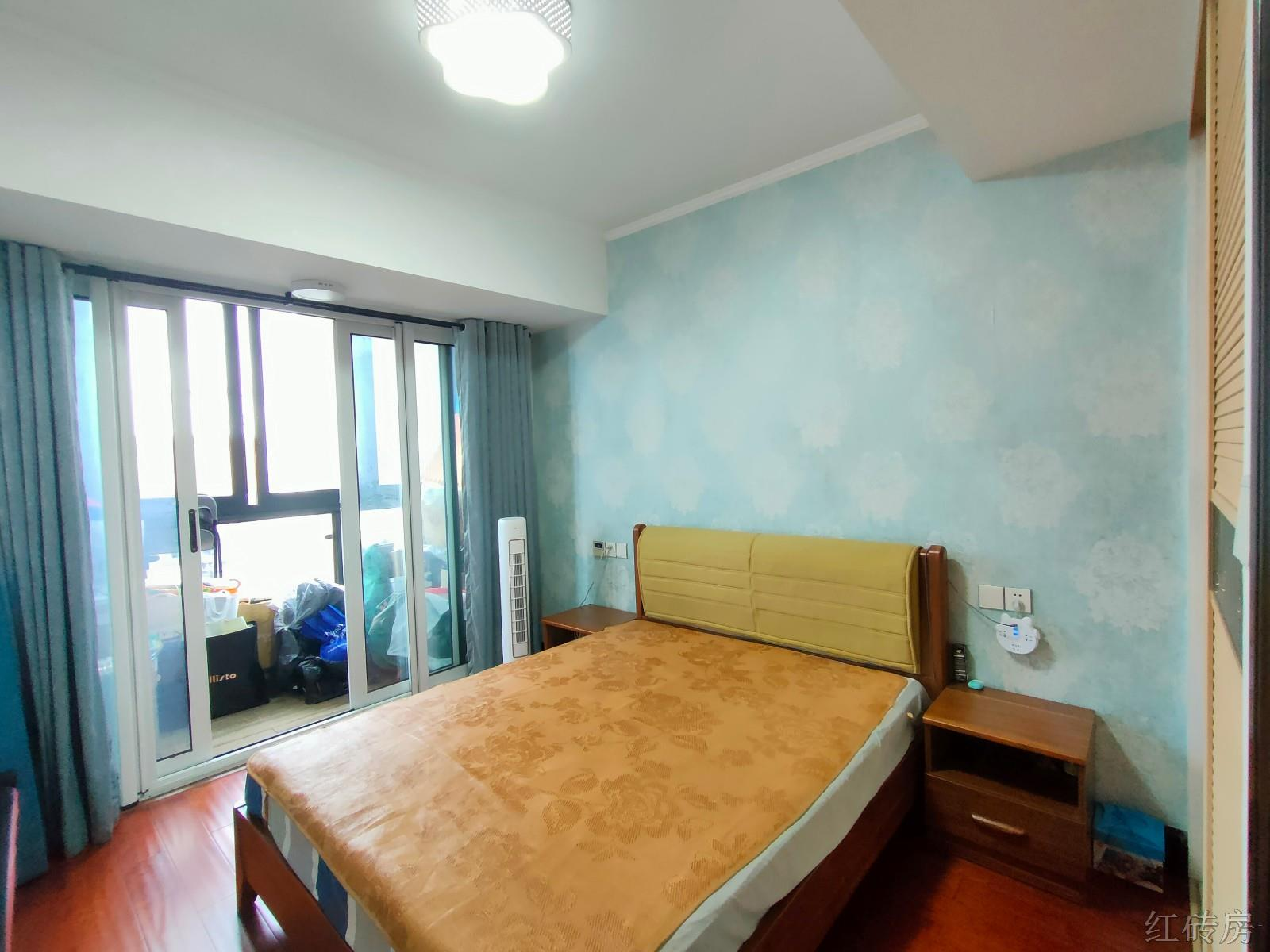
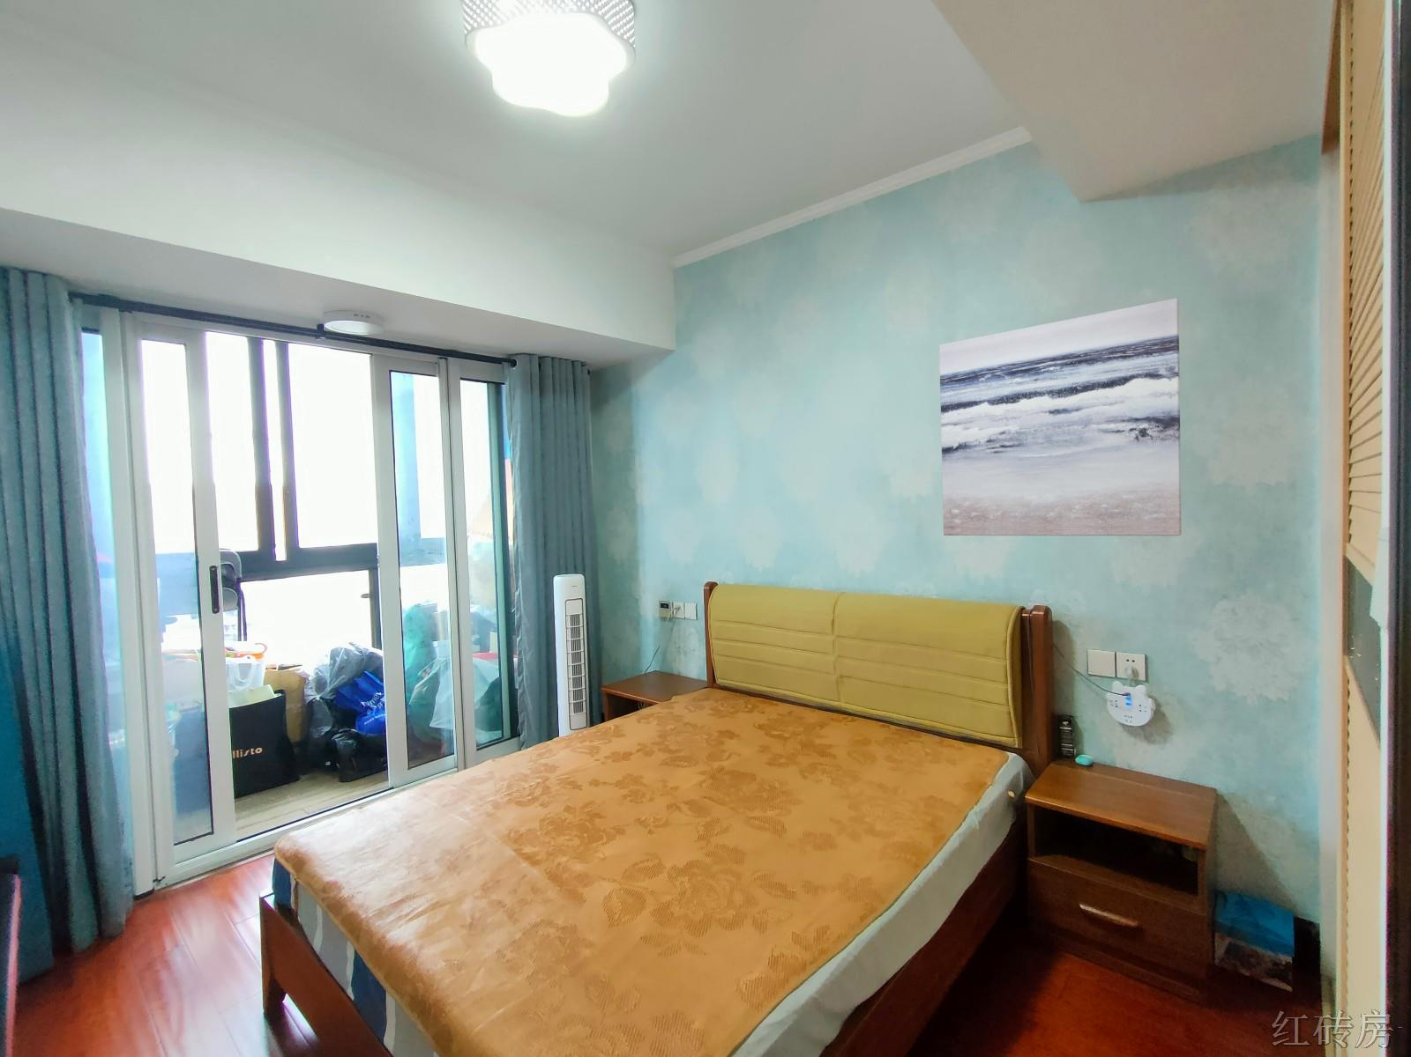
+ wall art (1049, 431)
